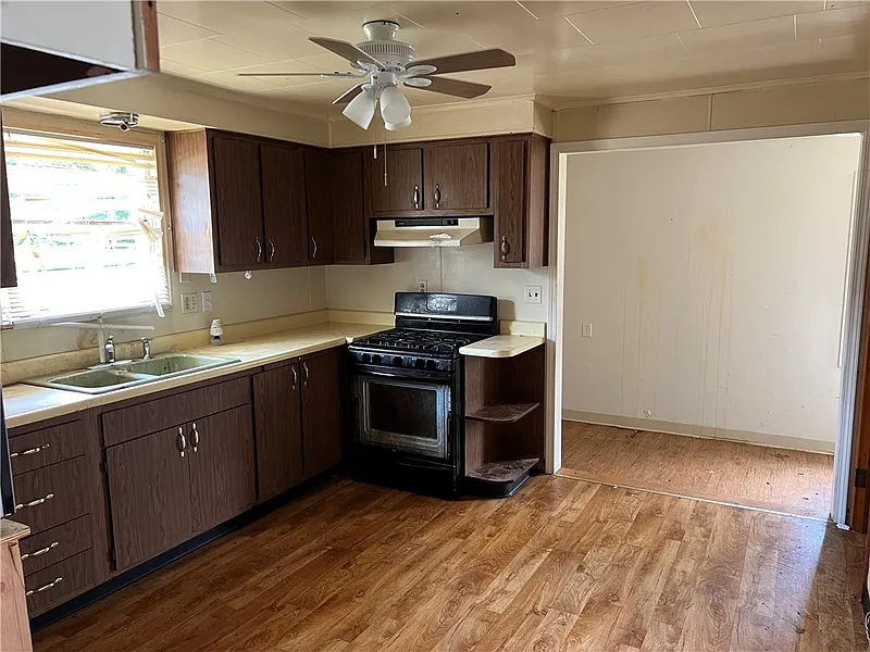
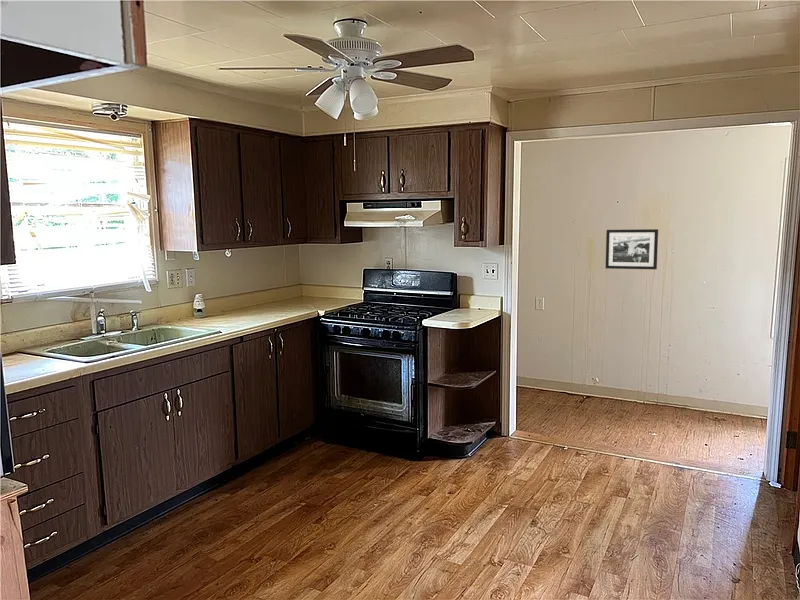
+ picture frame (631, 249)
